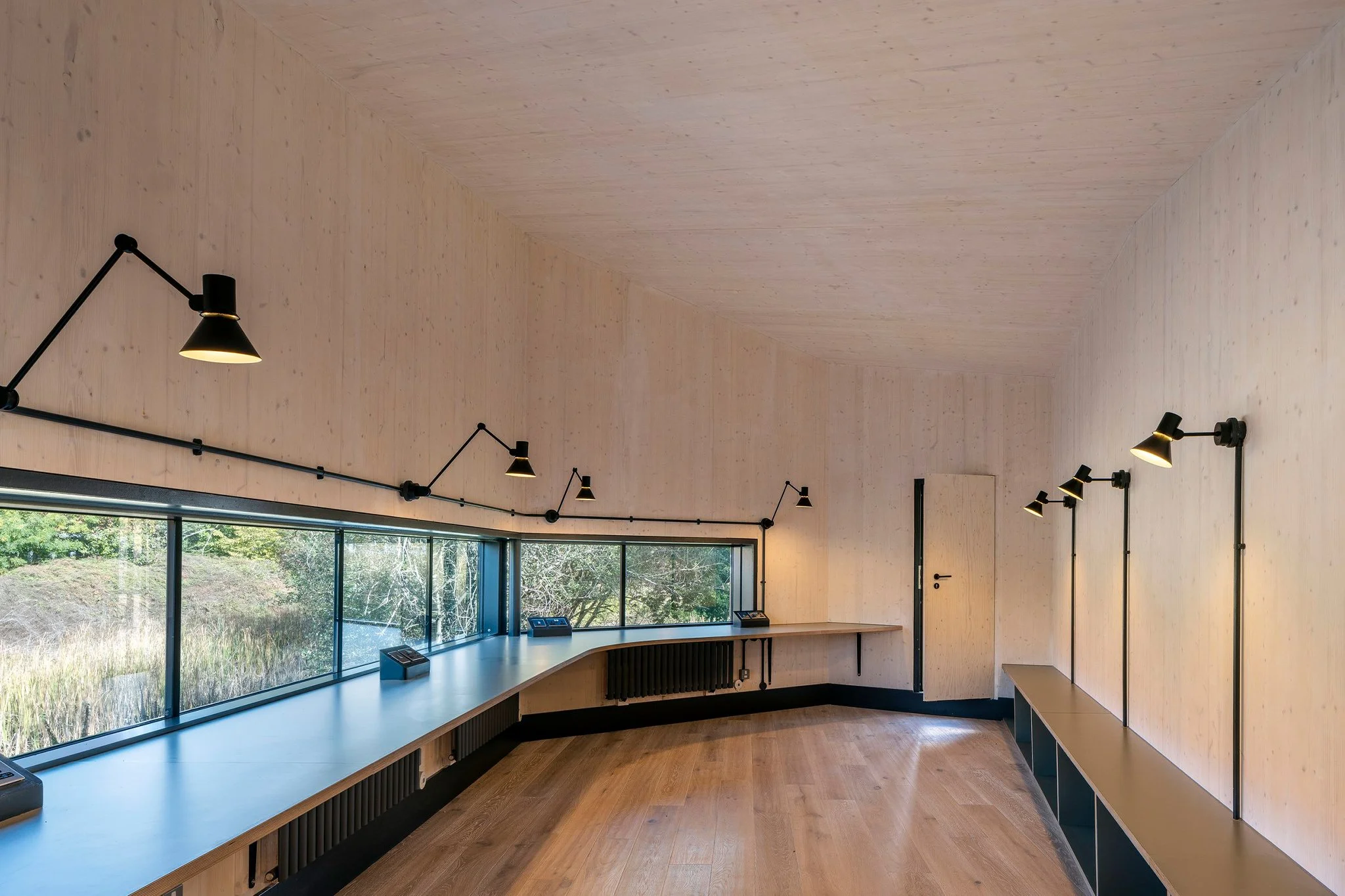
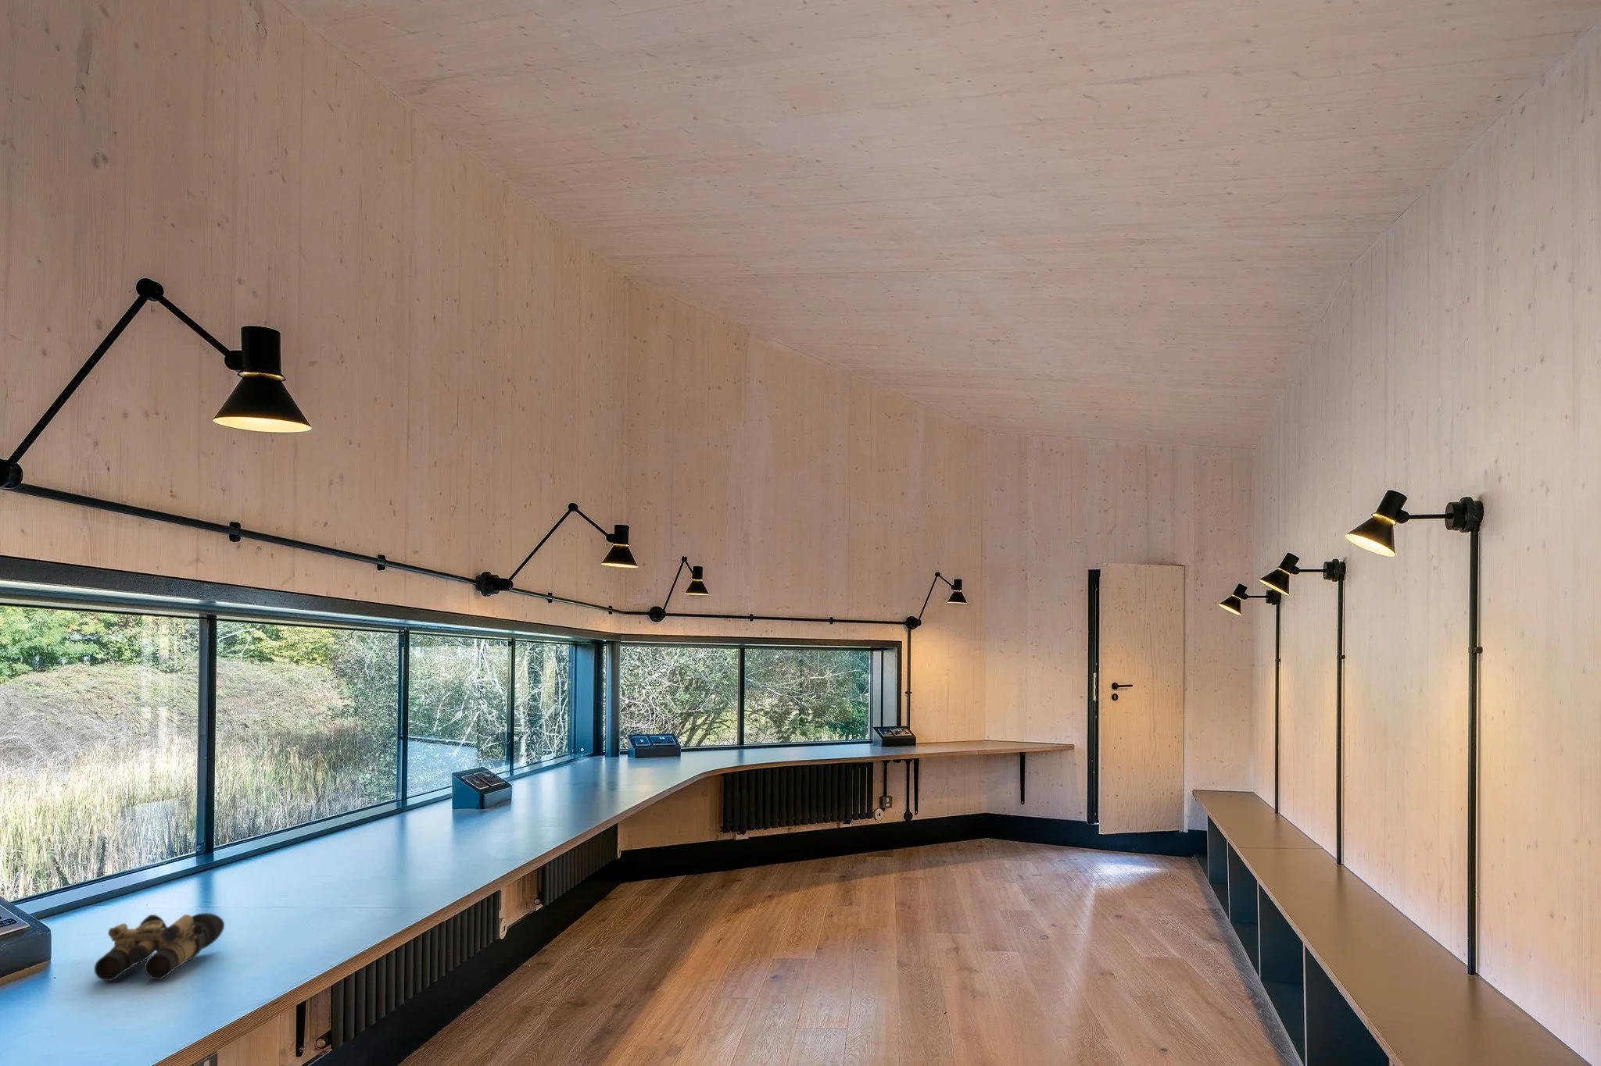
+ binoculars (160, 938)
